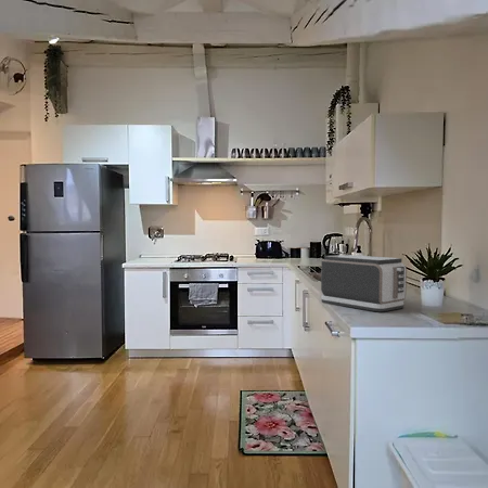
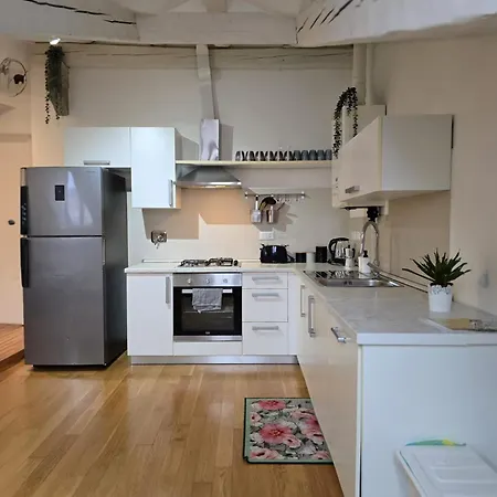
- toaster (363, 281)
